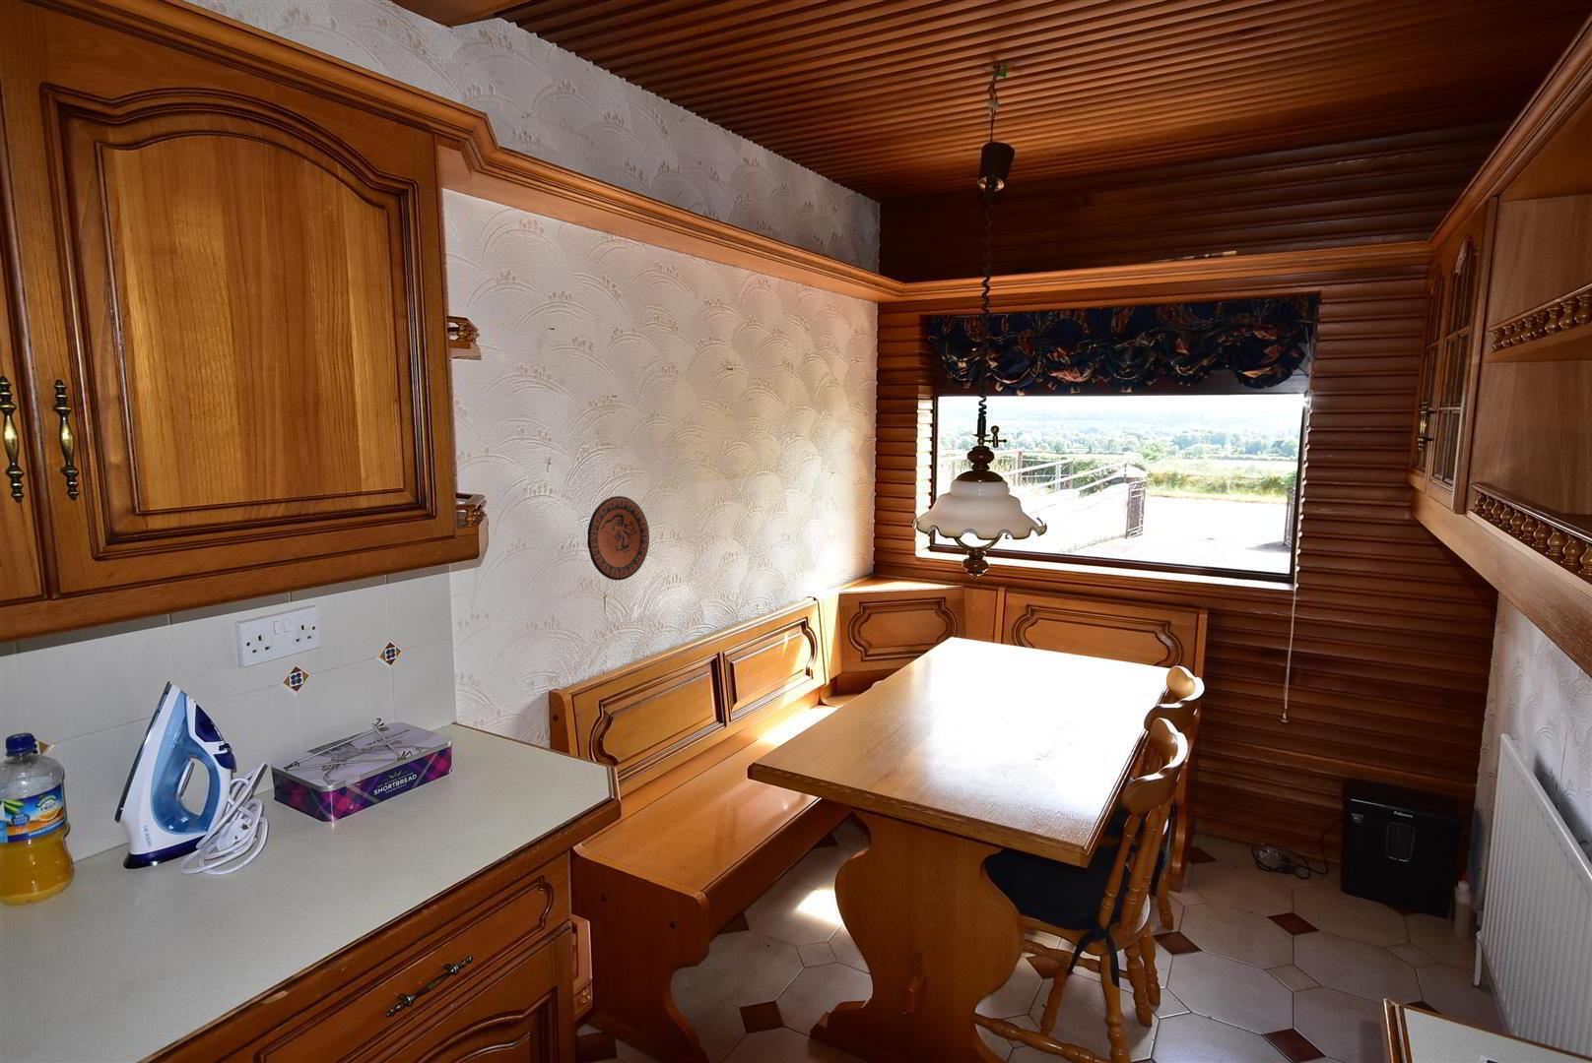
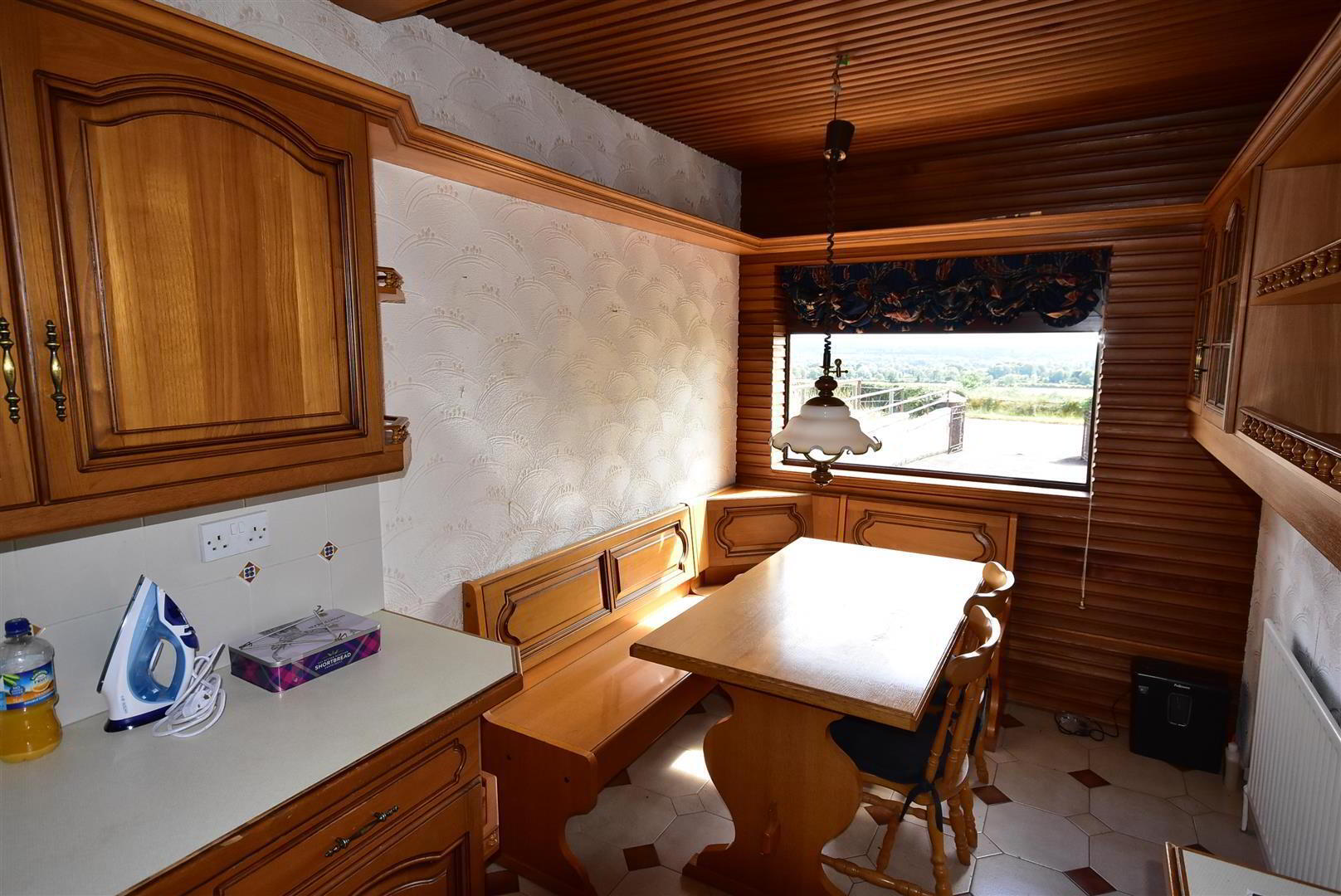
- decorative plate (617, 537)
